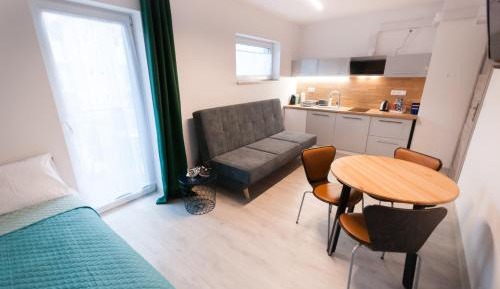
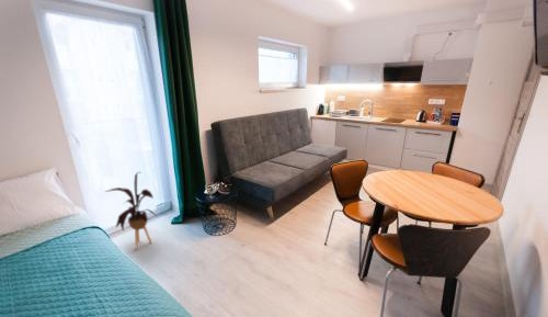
+ house plant (133, 211)
